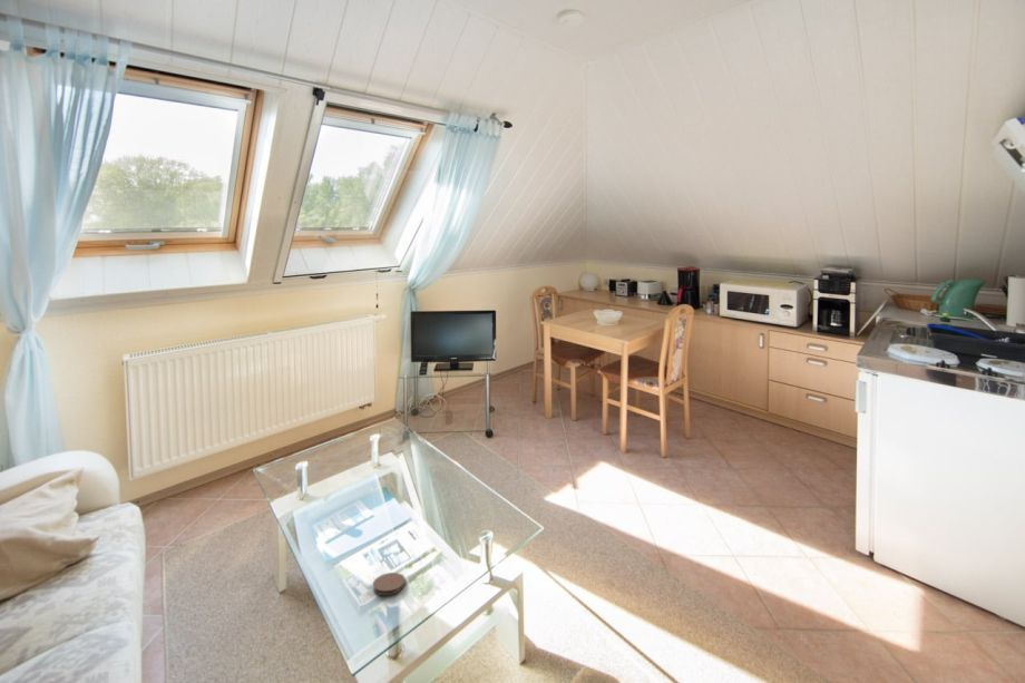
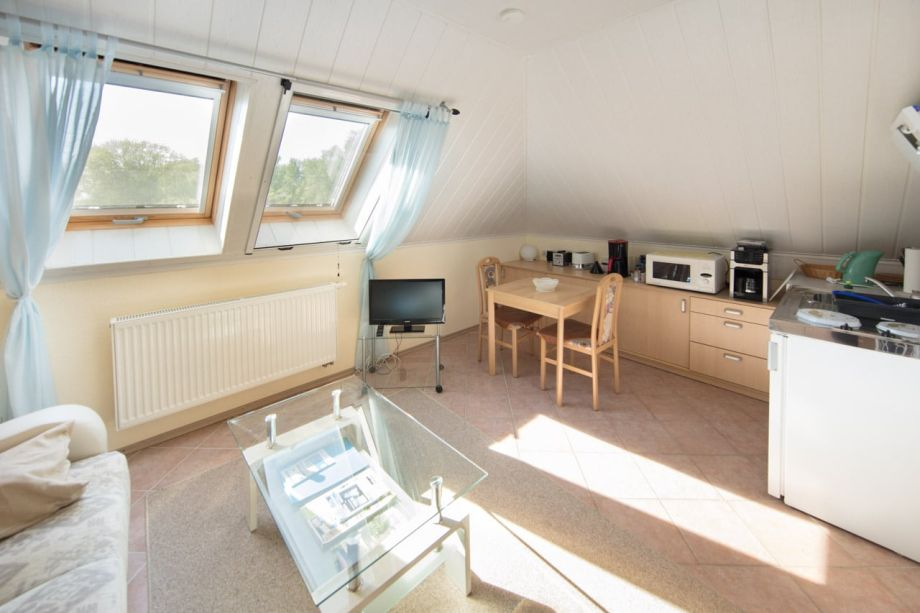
- coaster (389, 583)
